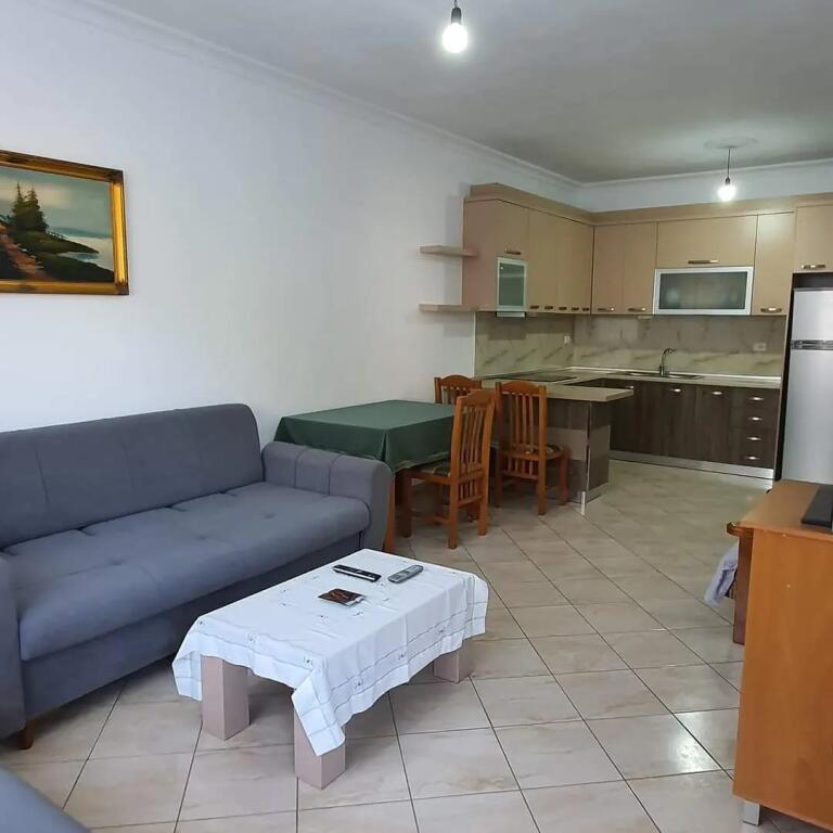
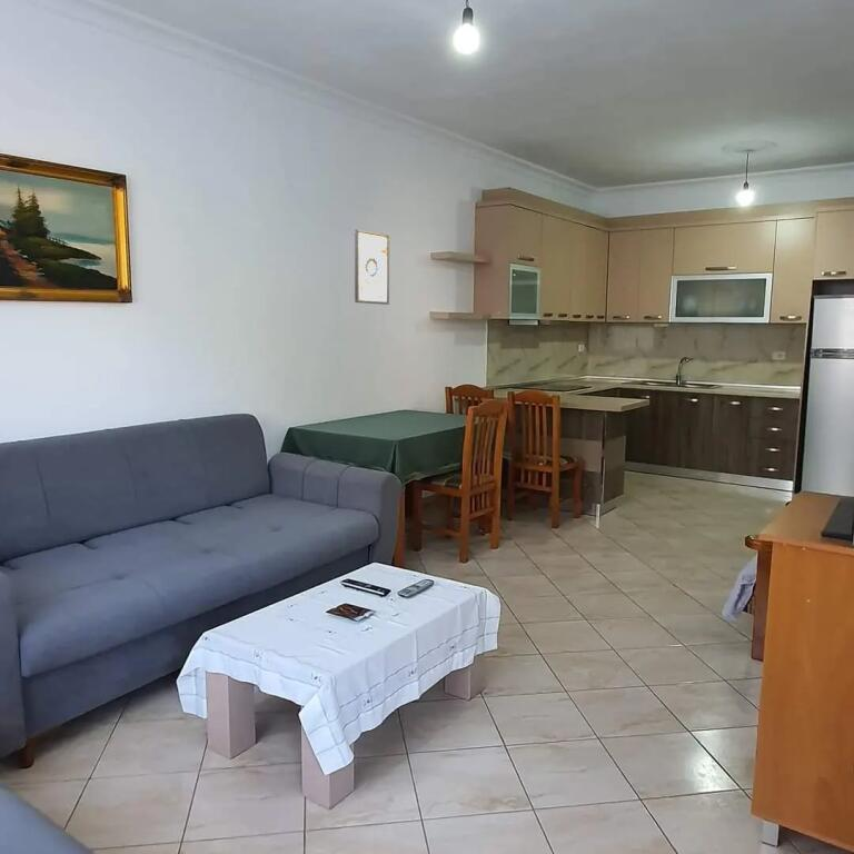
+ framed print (373, 268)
